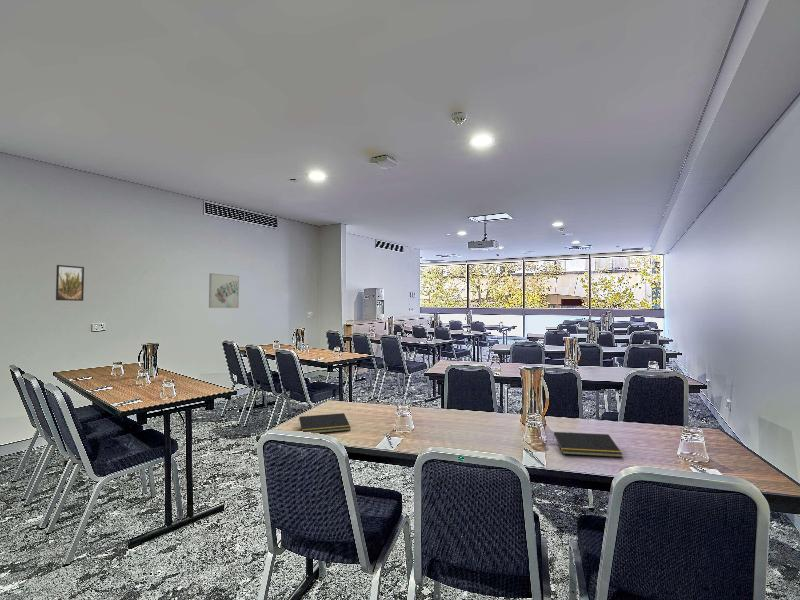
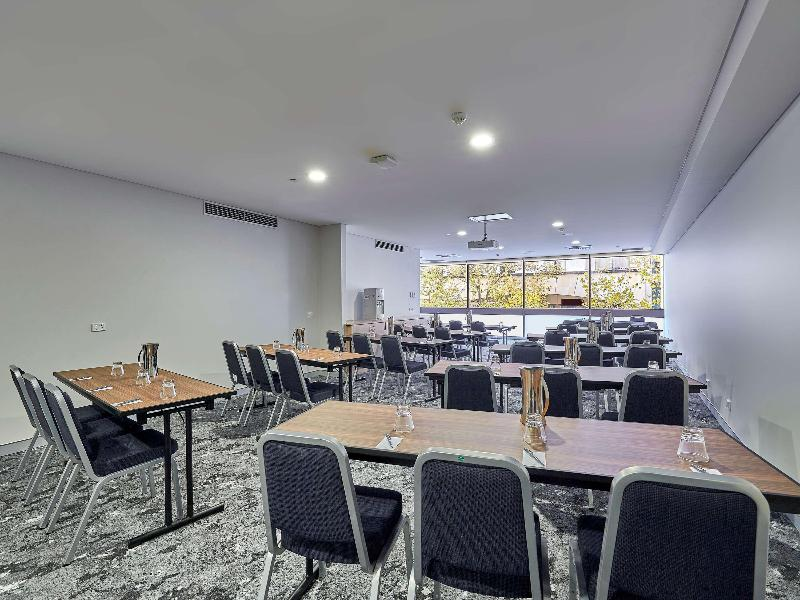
- notepad (324, 423)
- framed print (70, 283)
- wall art (224, 291)
- notepad (586, 443)
